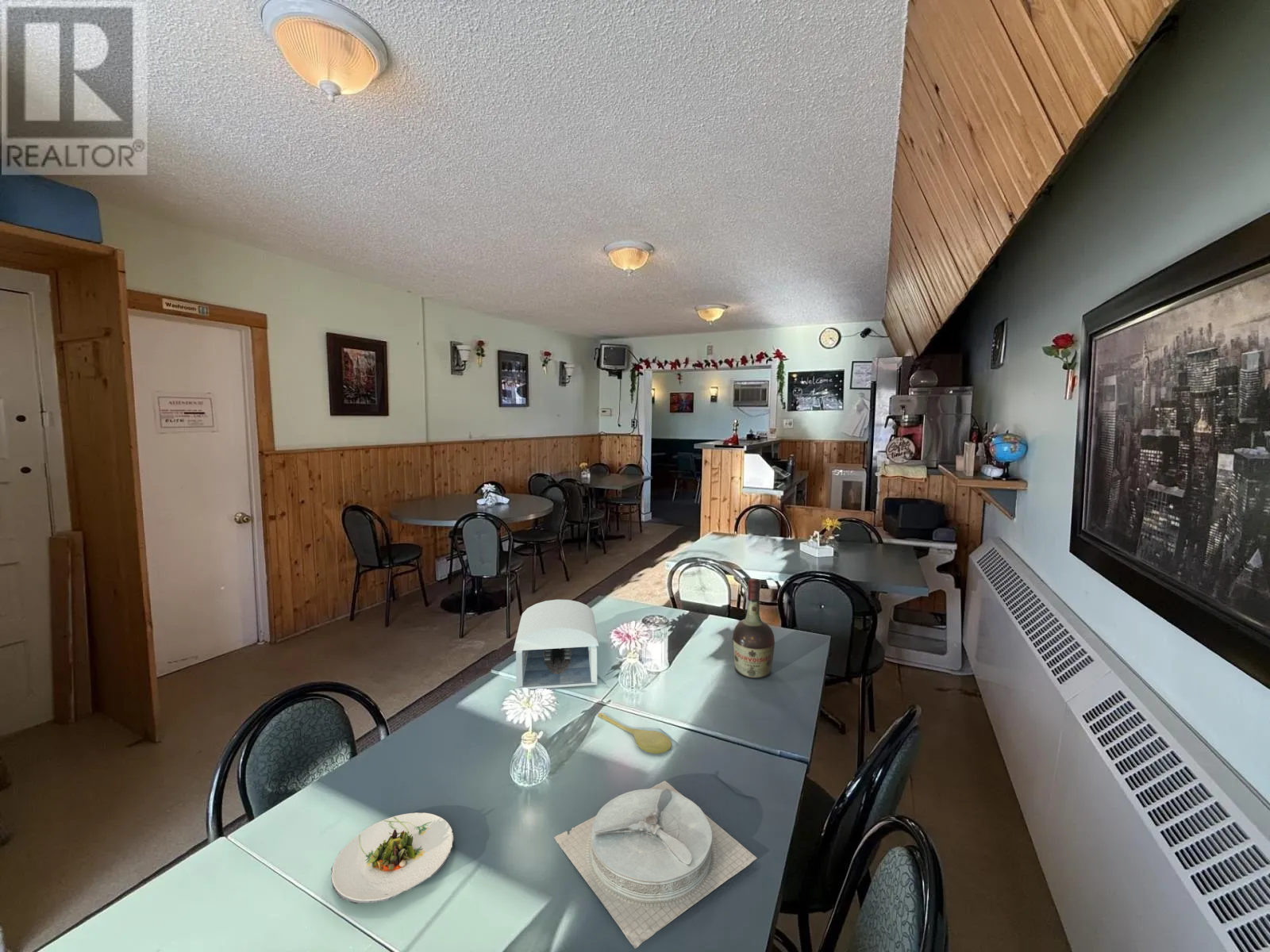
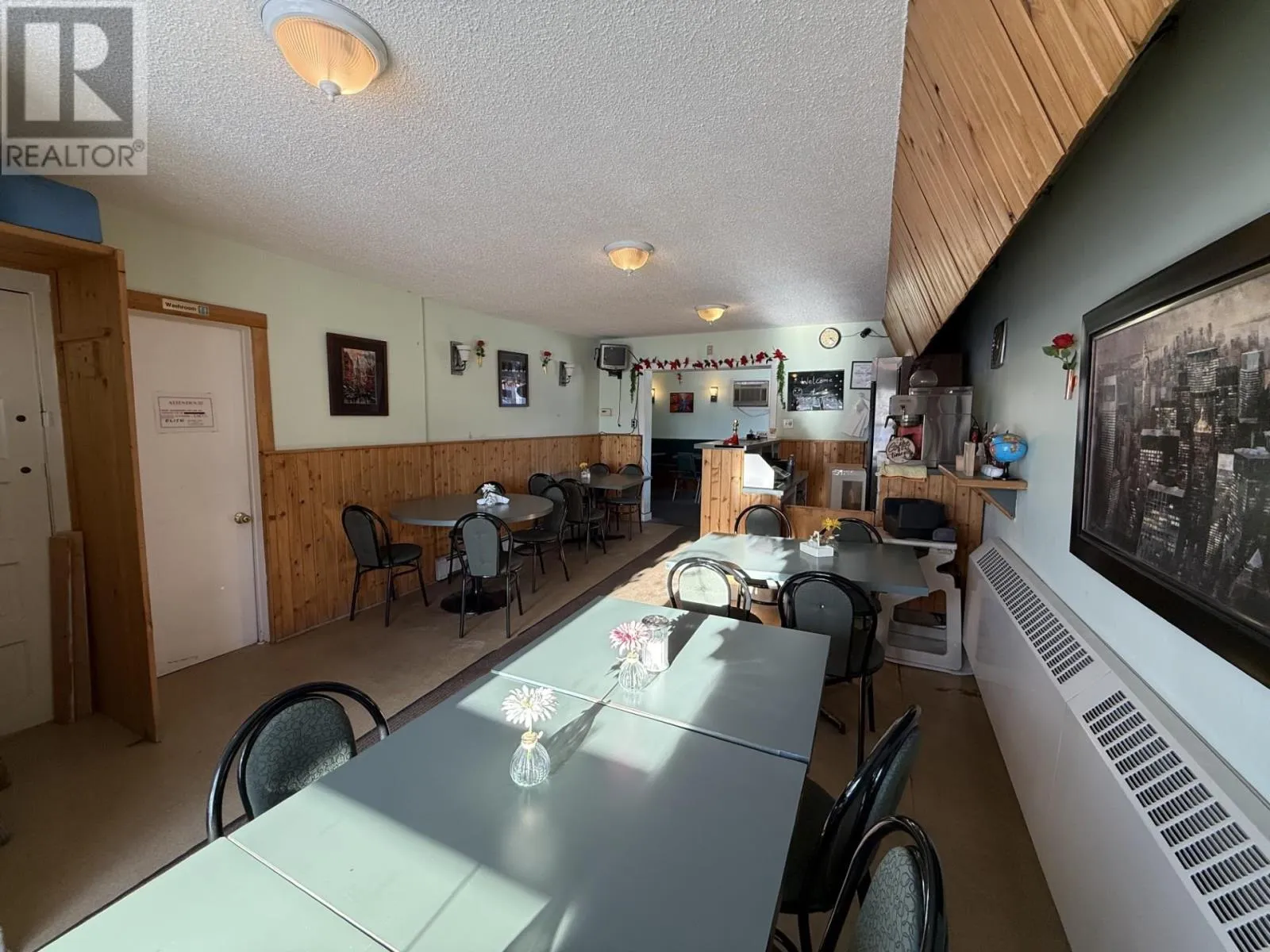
- plate (652, 834)
- salad plate (394, 847)
- cognac bottle (753, 625)
- spoon (631, 730)
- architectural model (557, 639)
